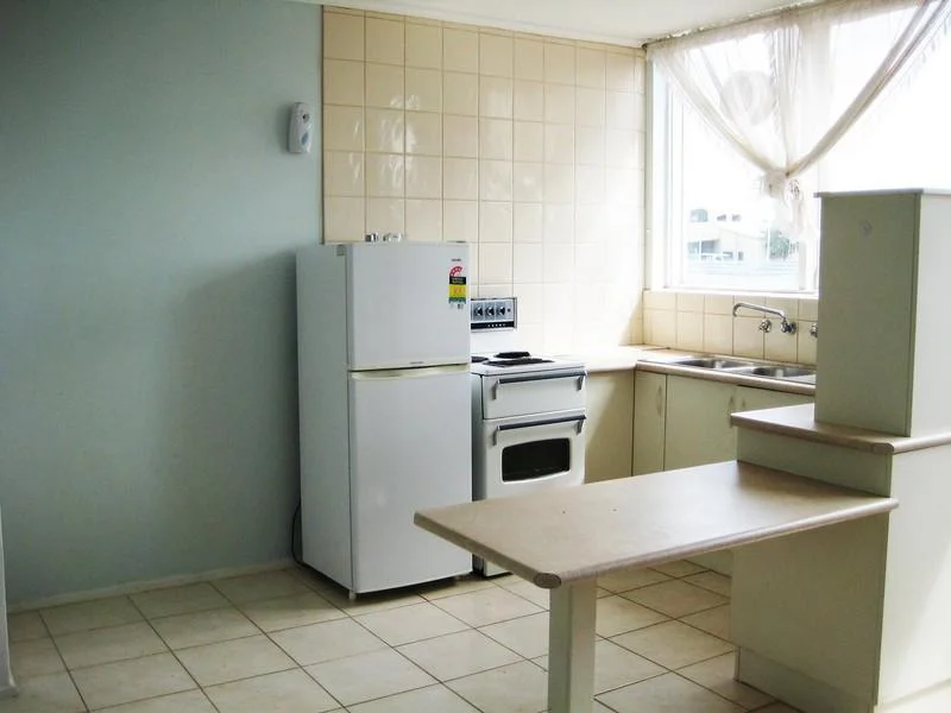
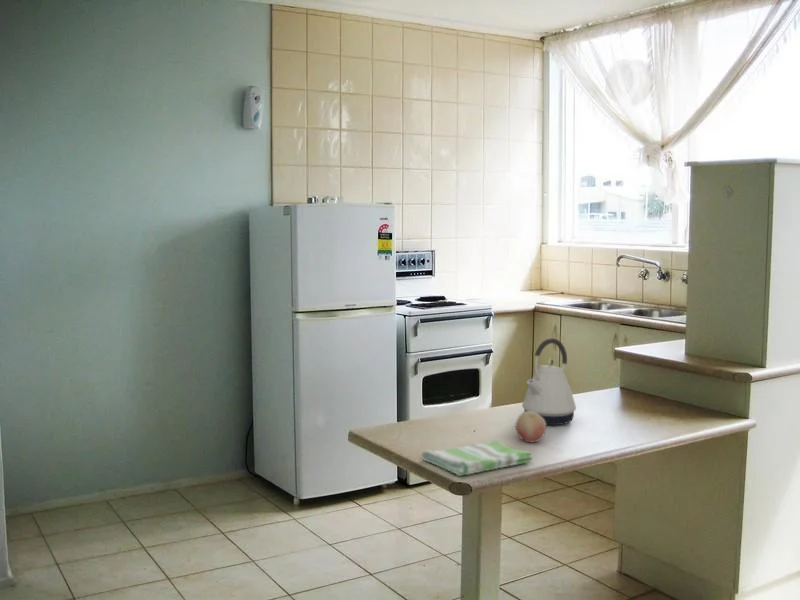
+ kettle (548, 380)
+ dish towel (476, 454)
+ fruit (530, 426)
